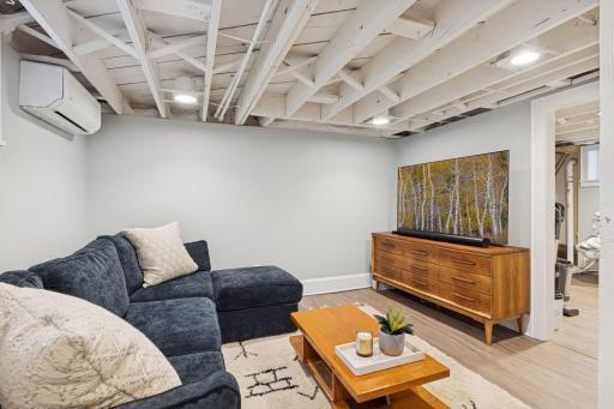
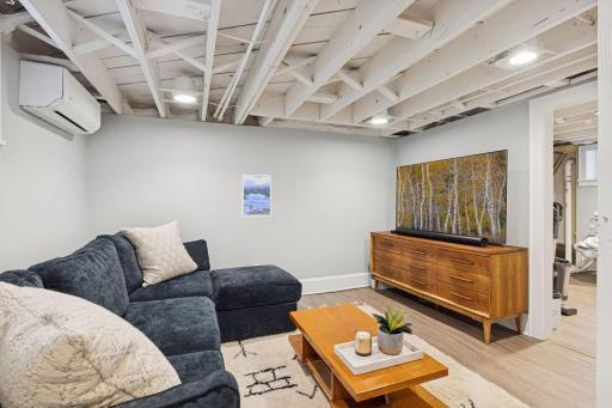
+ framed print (256, 195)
